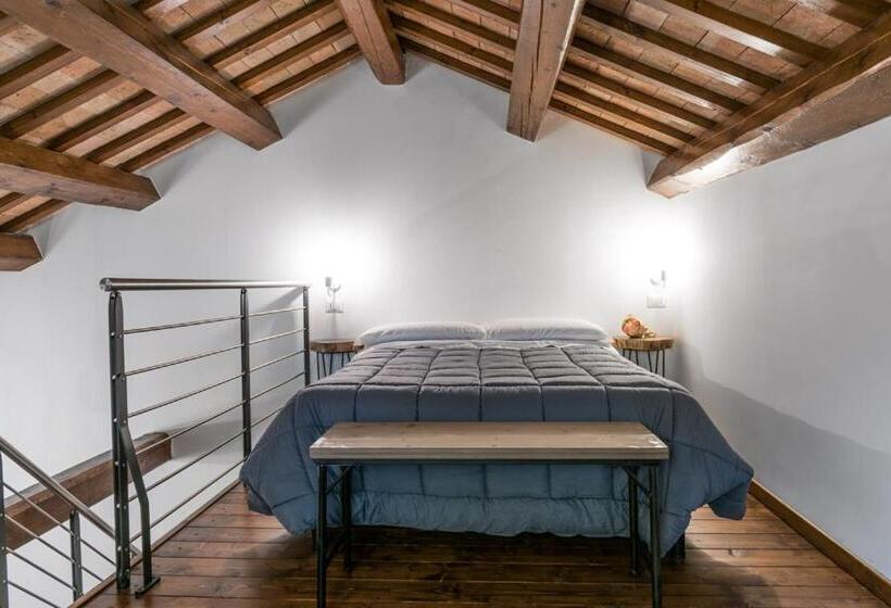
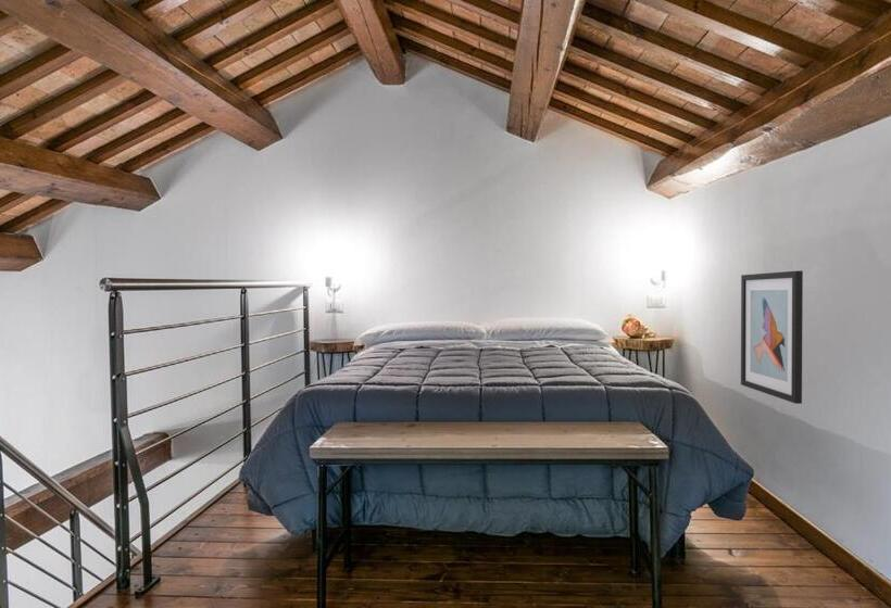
+ wall art (768, 333)
